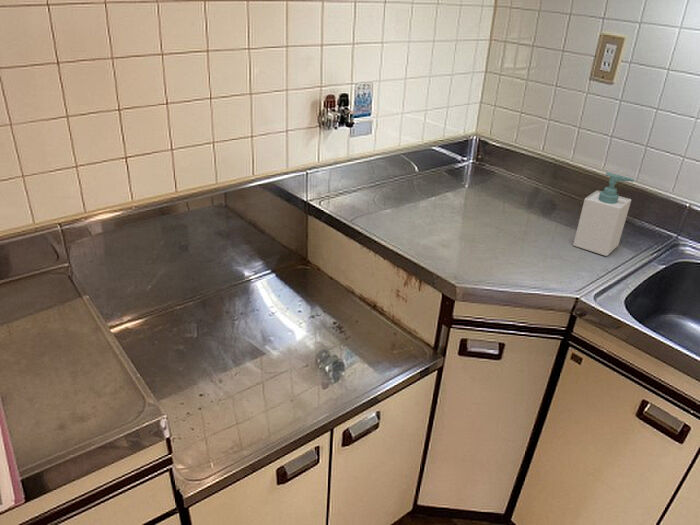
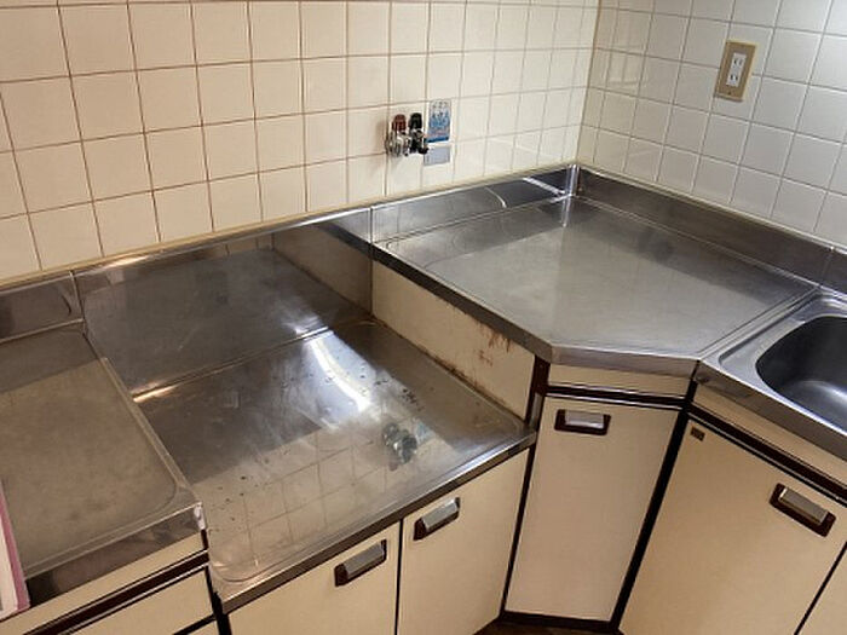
- soap bottle (605, 211)
